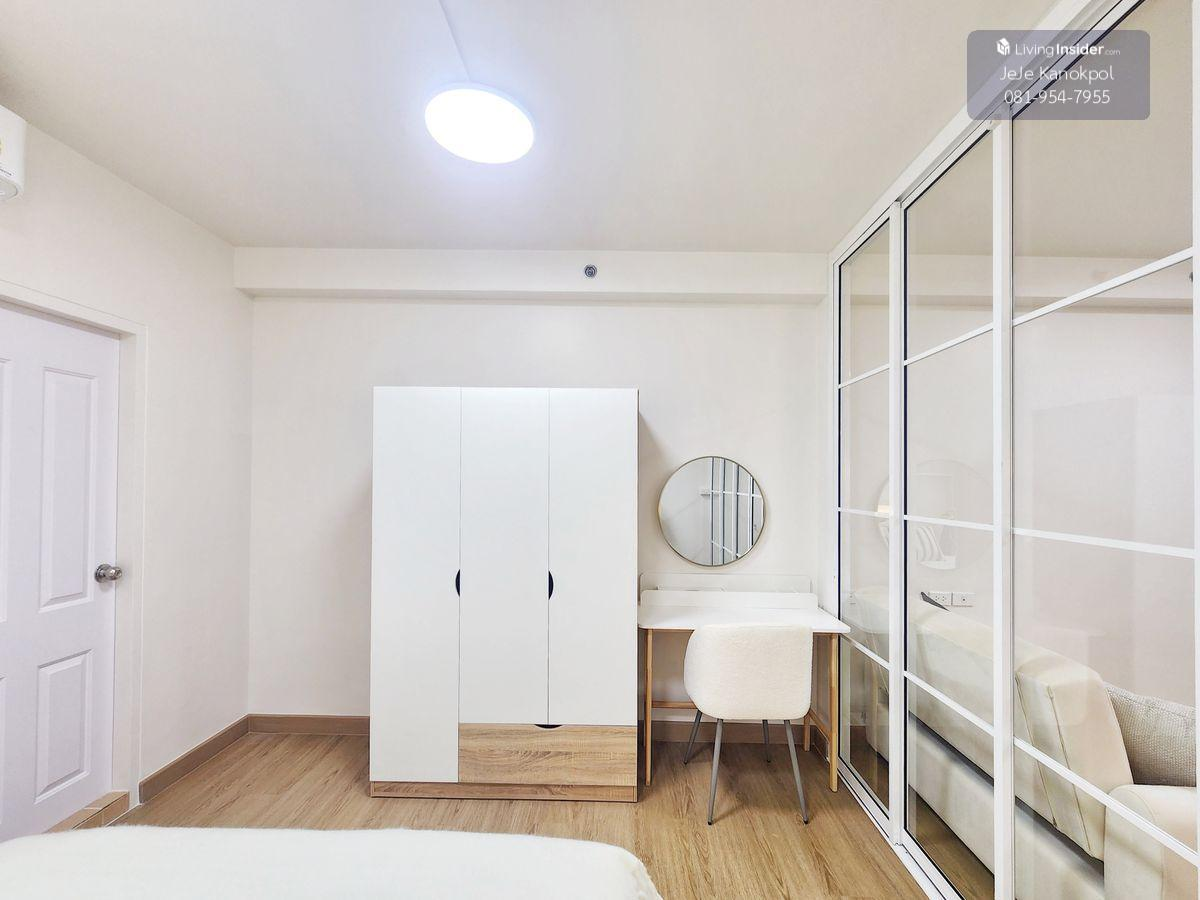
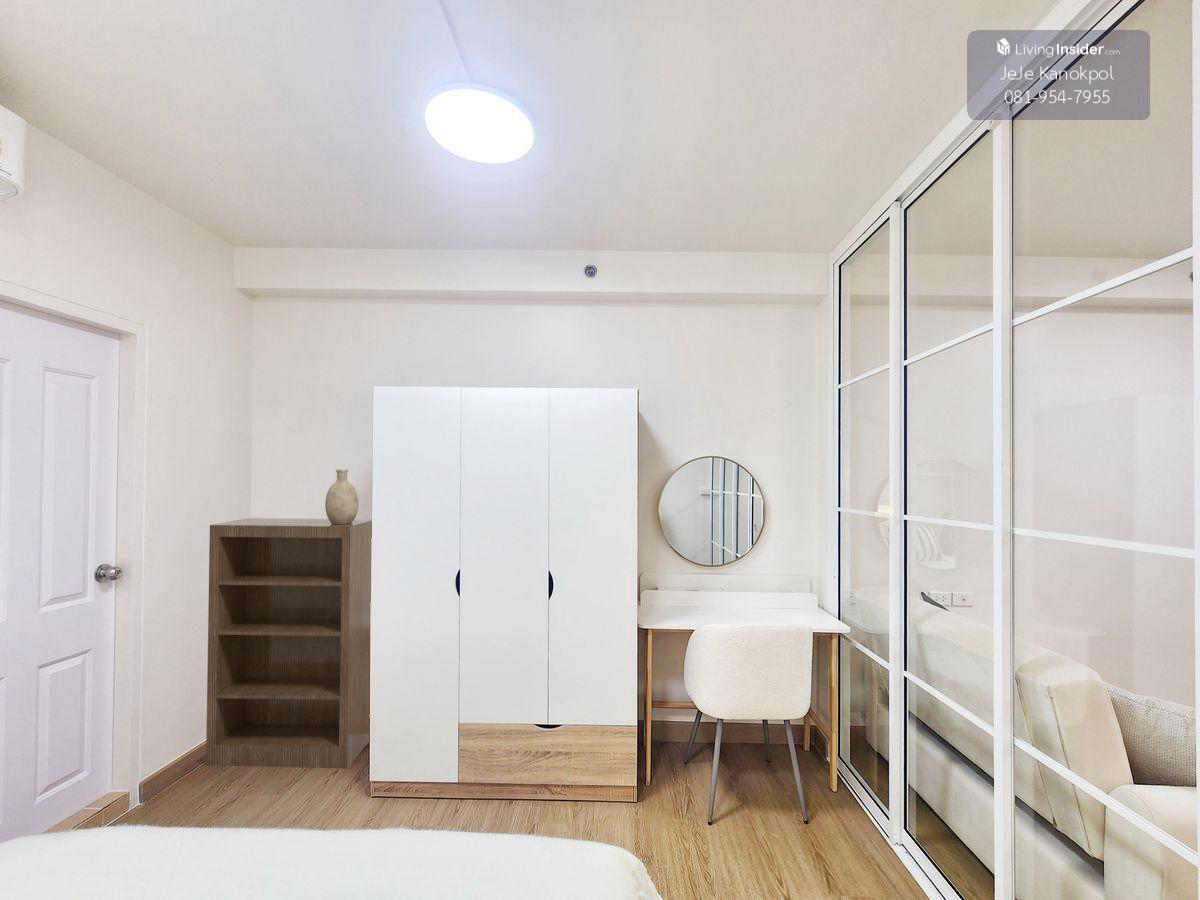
+ decorative vase (341, 495)
+ bookshelf (294, 636)
